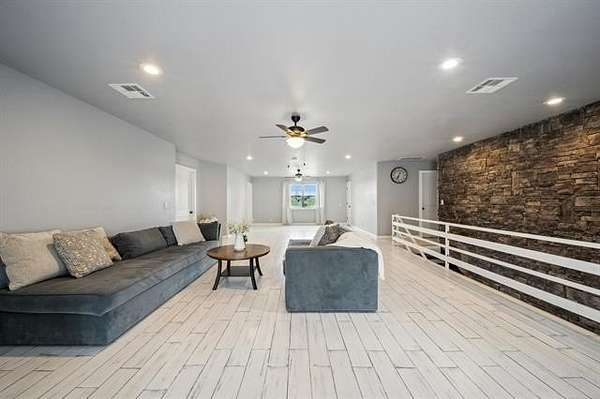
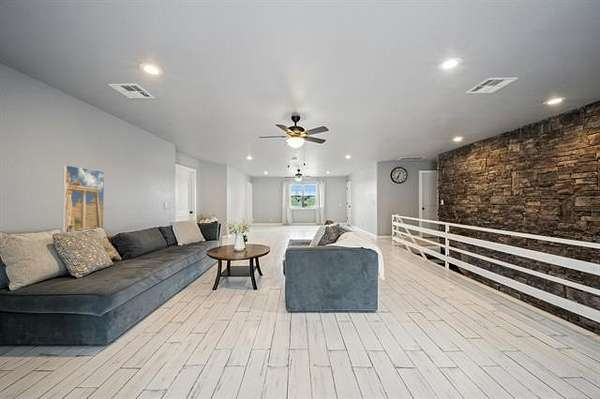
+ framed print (85, 203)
